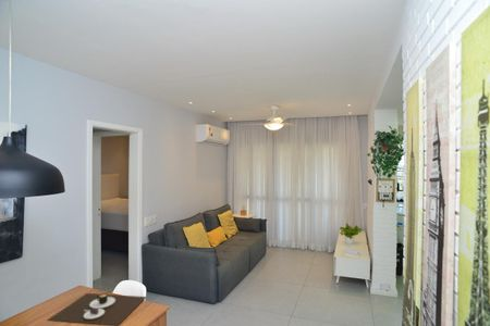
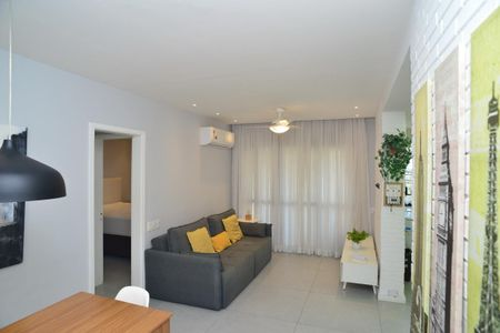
- place mat (100, 303)
